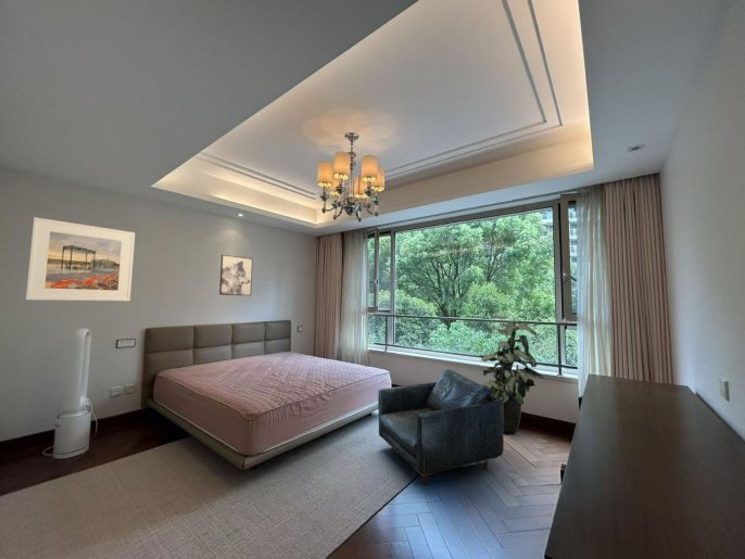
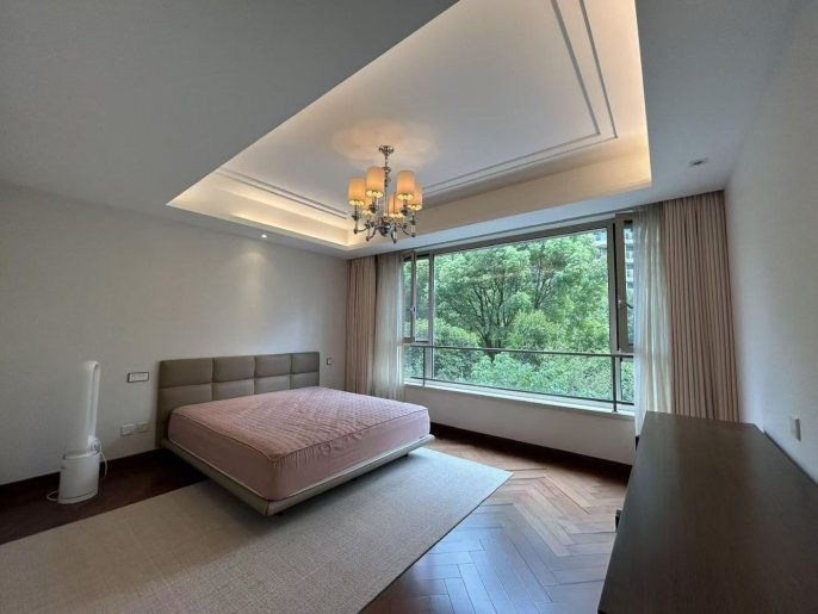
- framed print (86, 263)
- indoor plant (506, 371)
- wall art (237, 276)
- armchair (437, 419)
